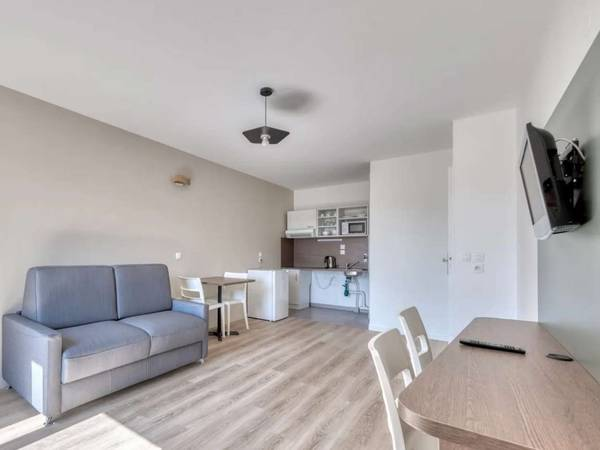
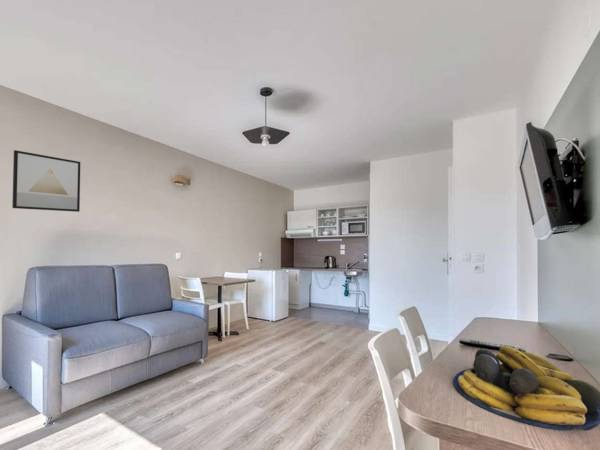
+ wall art (48, 183)
+ fruit bowl (519, 373)
